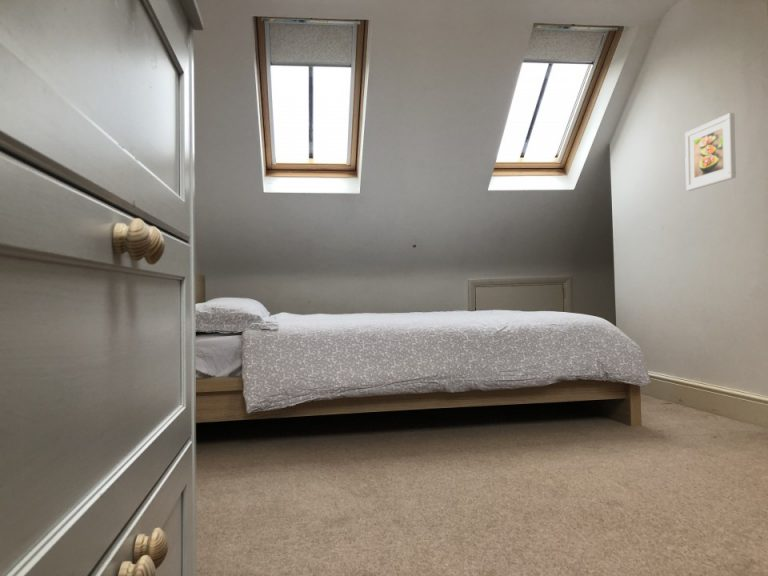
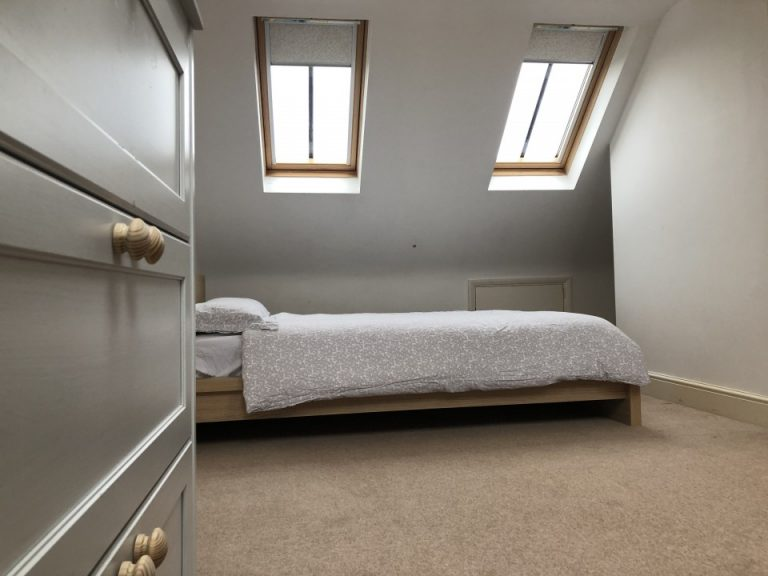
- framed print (708, 154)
